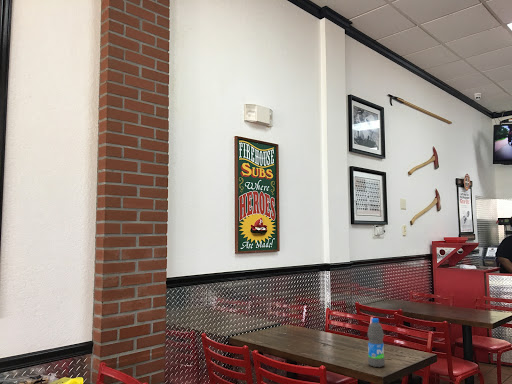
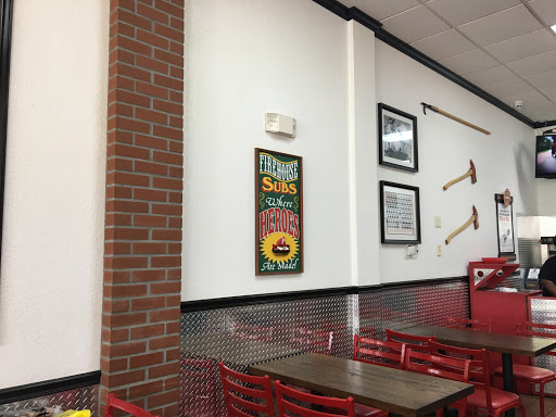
- water bottle (375, 341)
